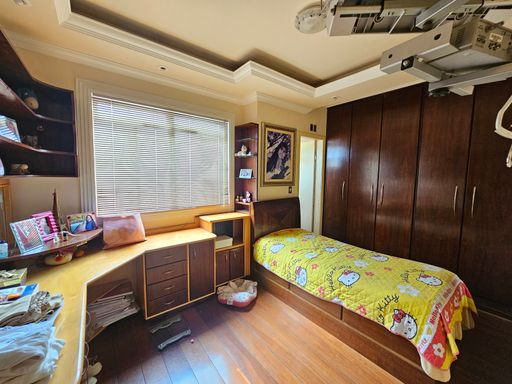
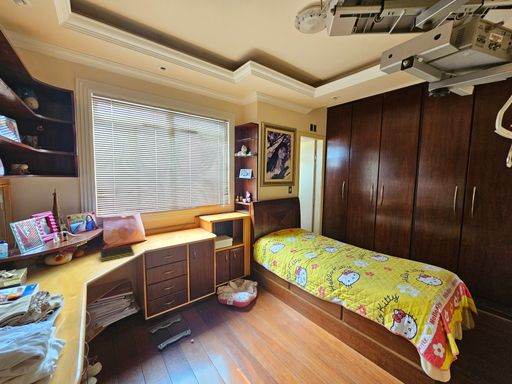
+ notepad (117, 252)
